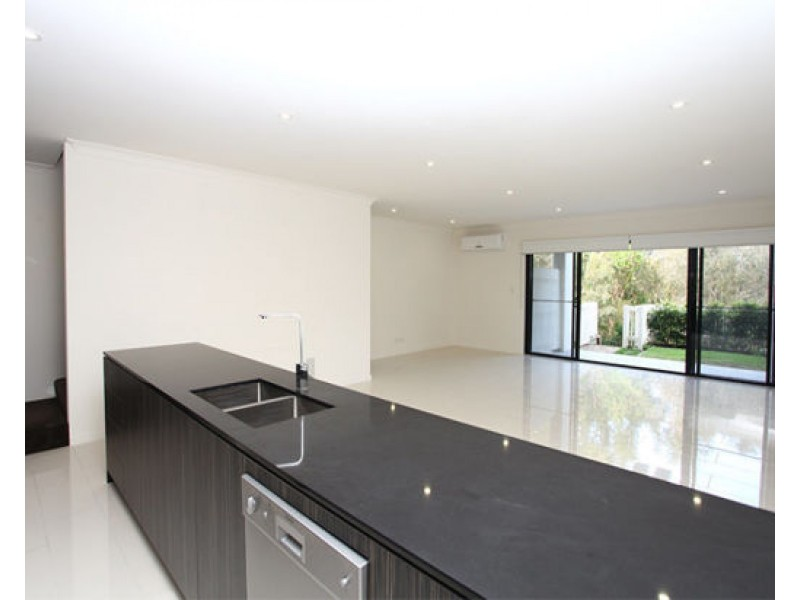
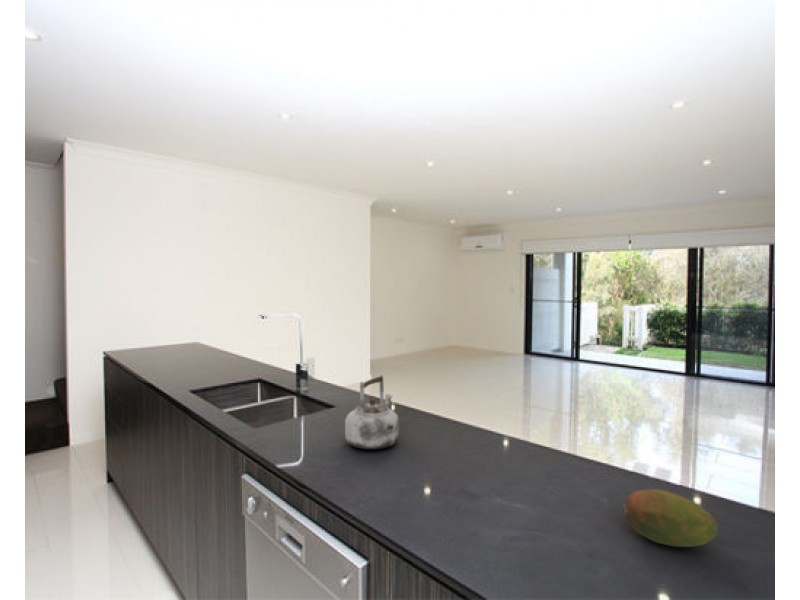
+ kettle (375, 409)
+ fruit (667, 517)
